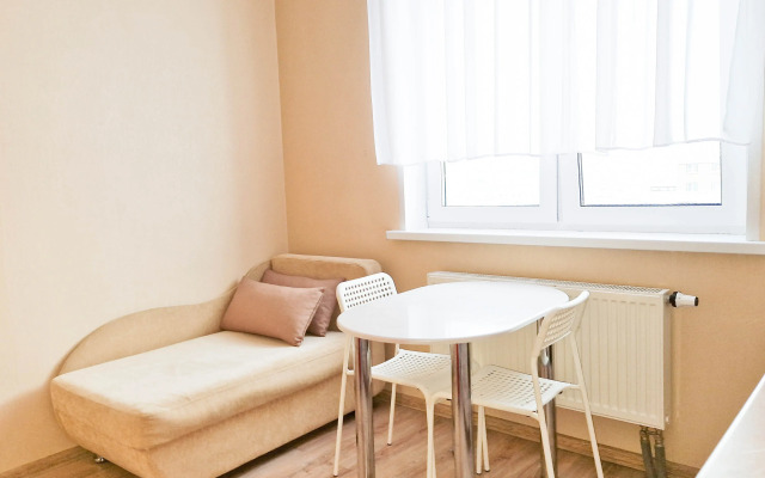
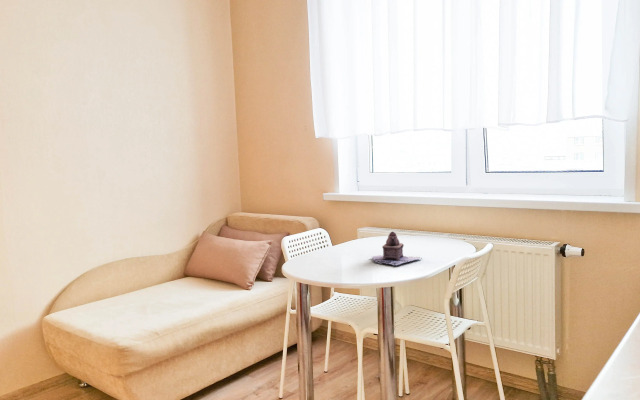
+ teapot (392, 245)
